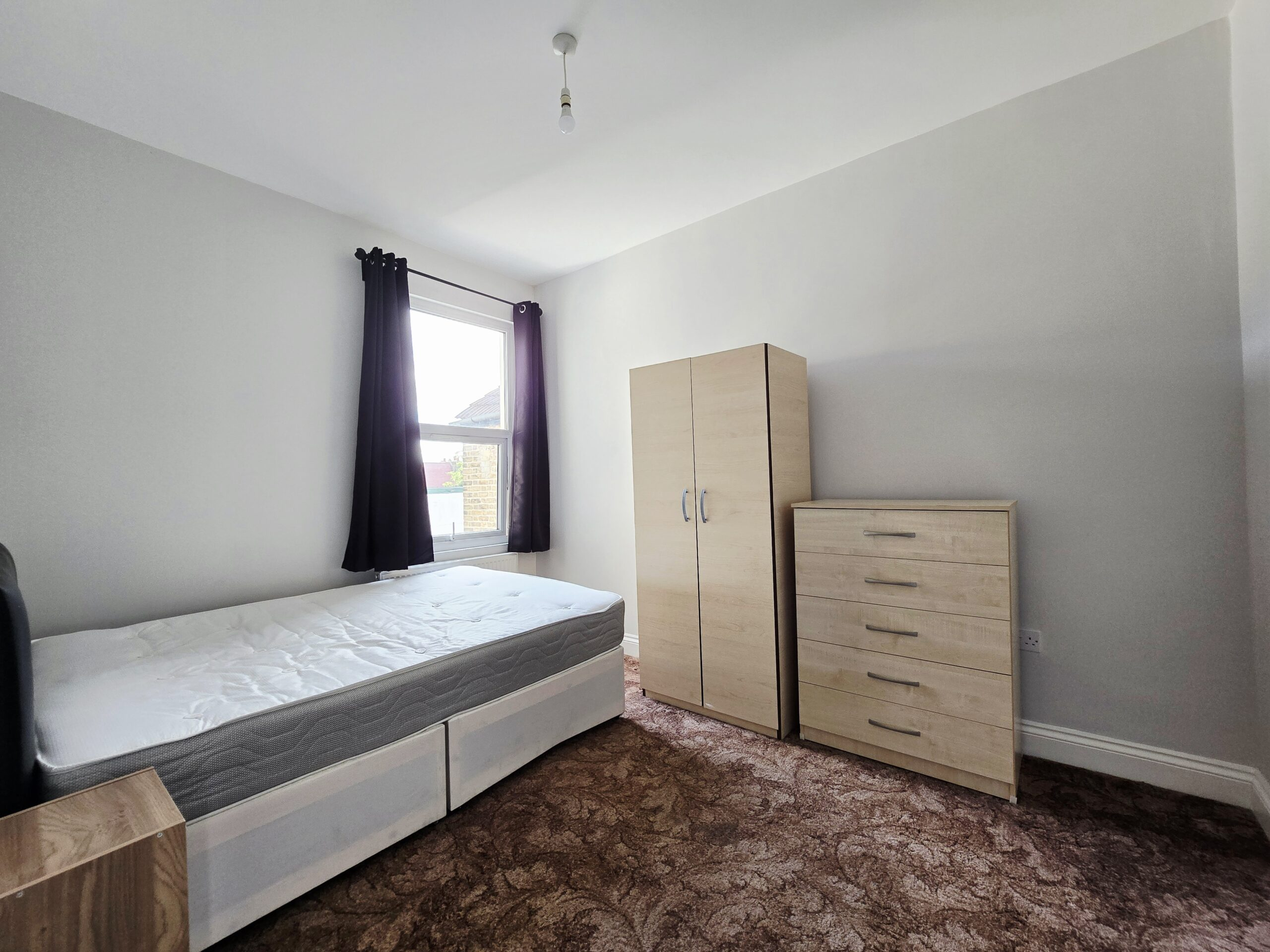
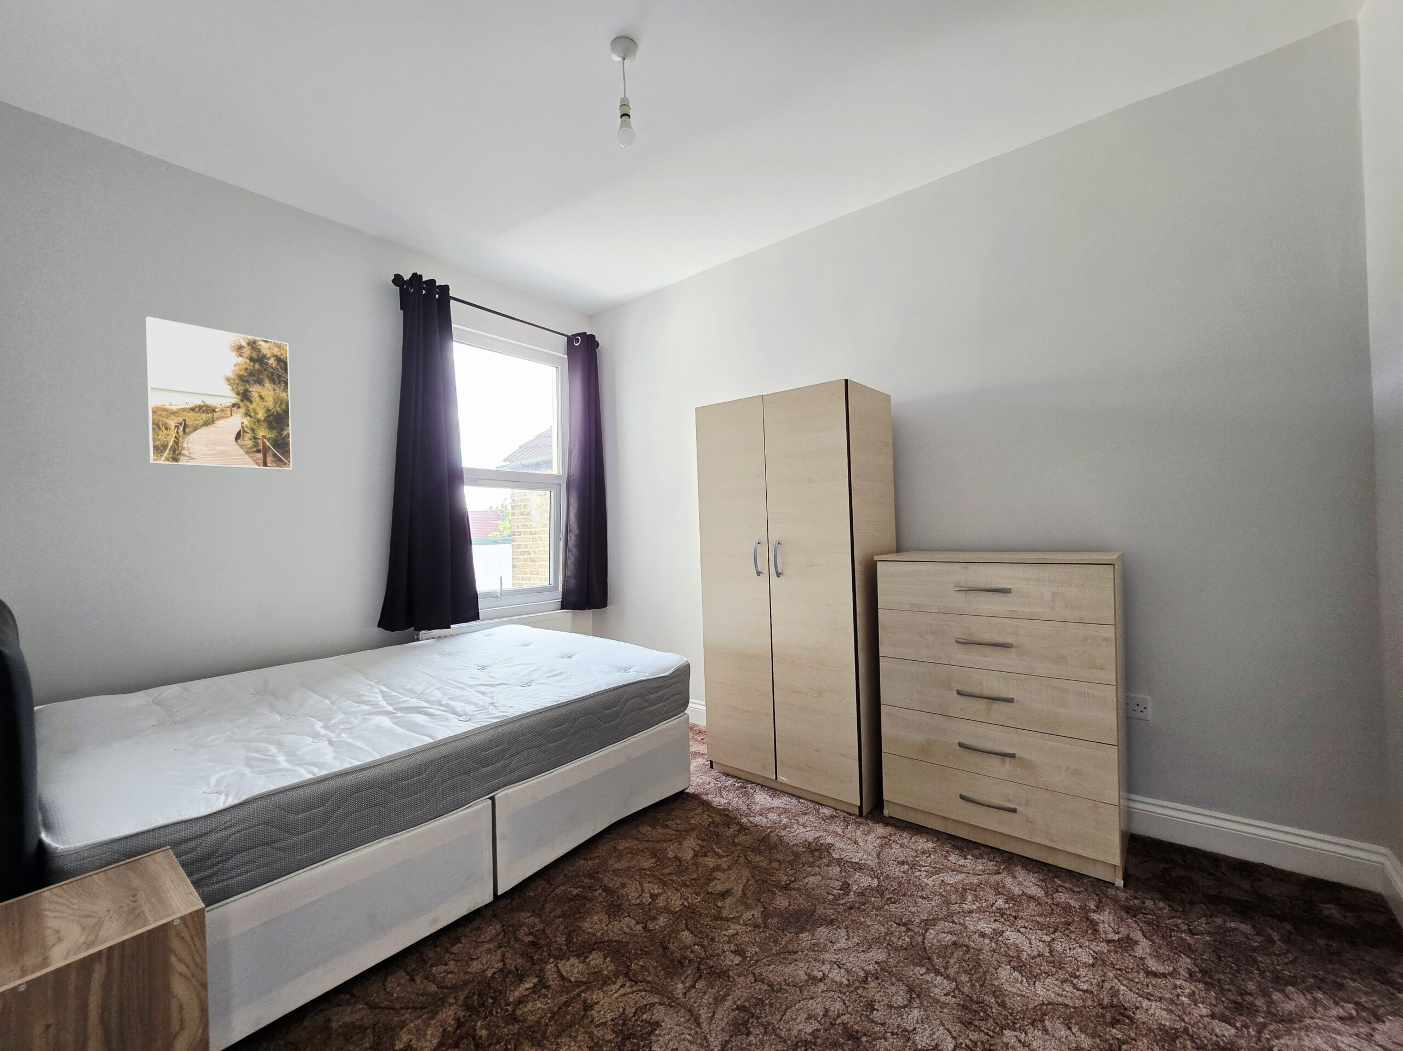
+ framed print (223, 399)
